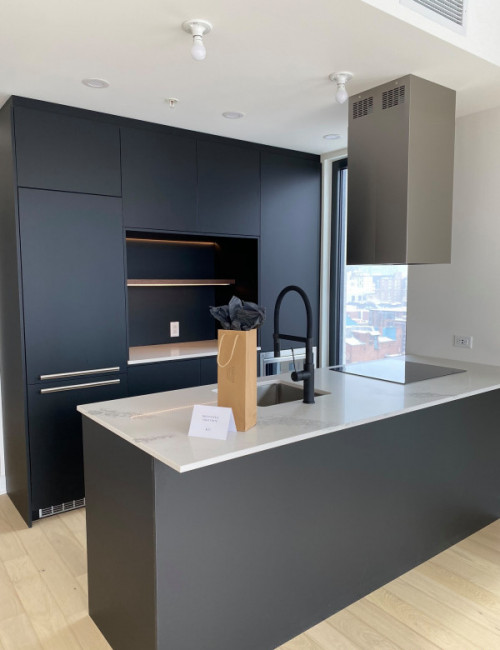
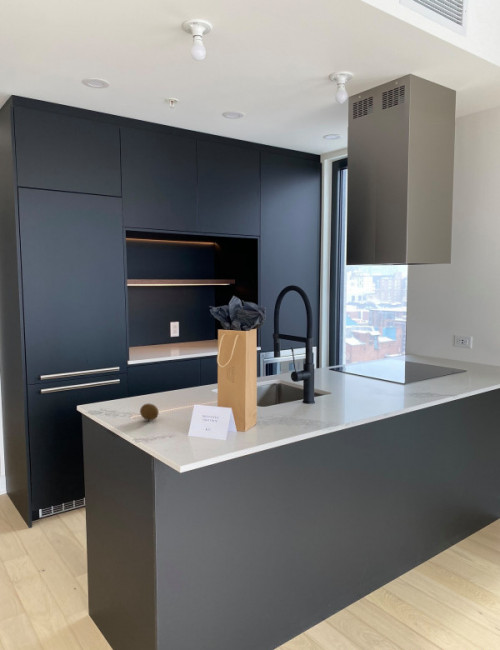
+ fruit (149, 411)
